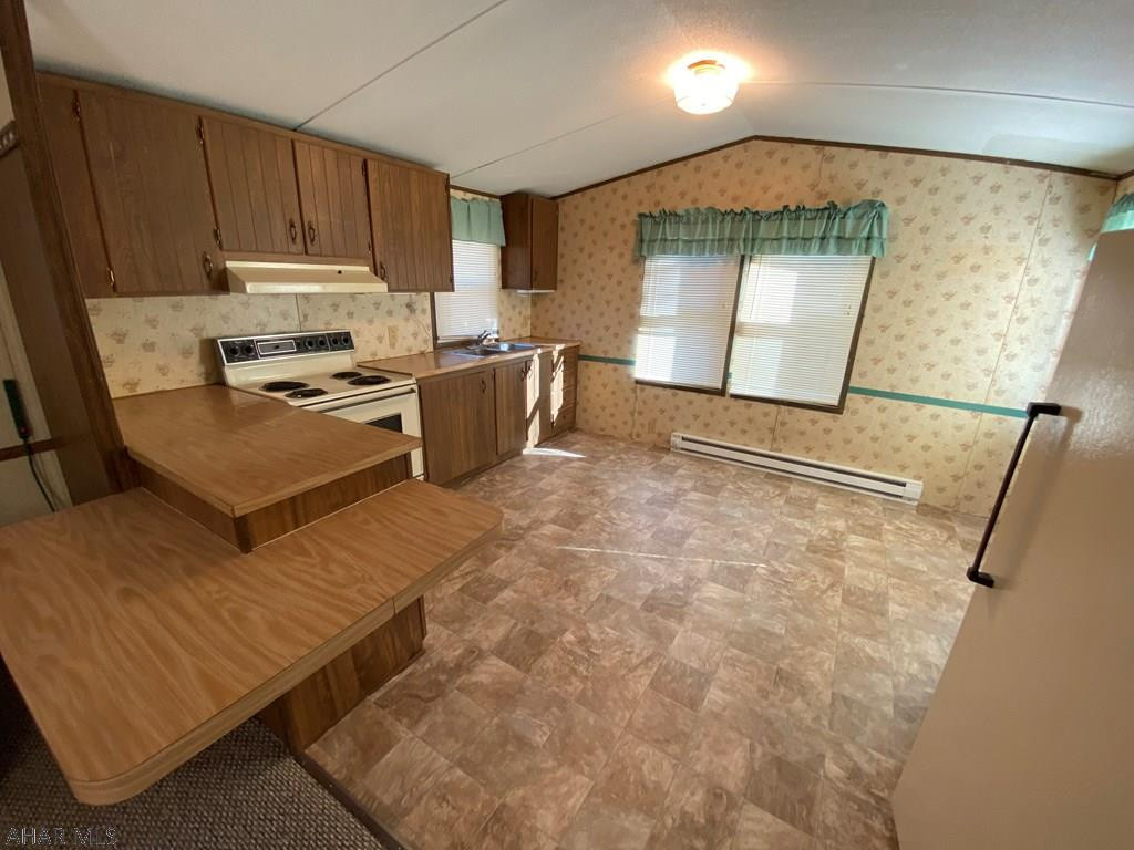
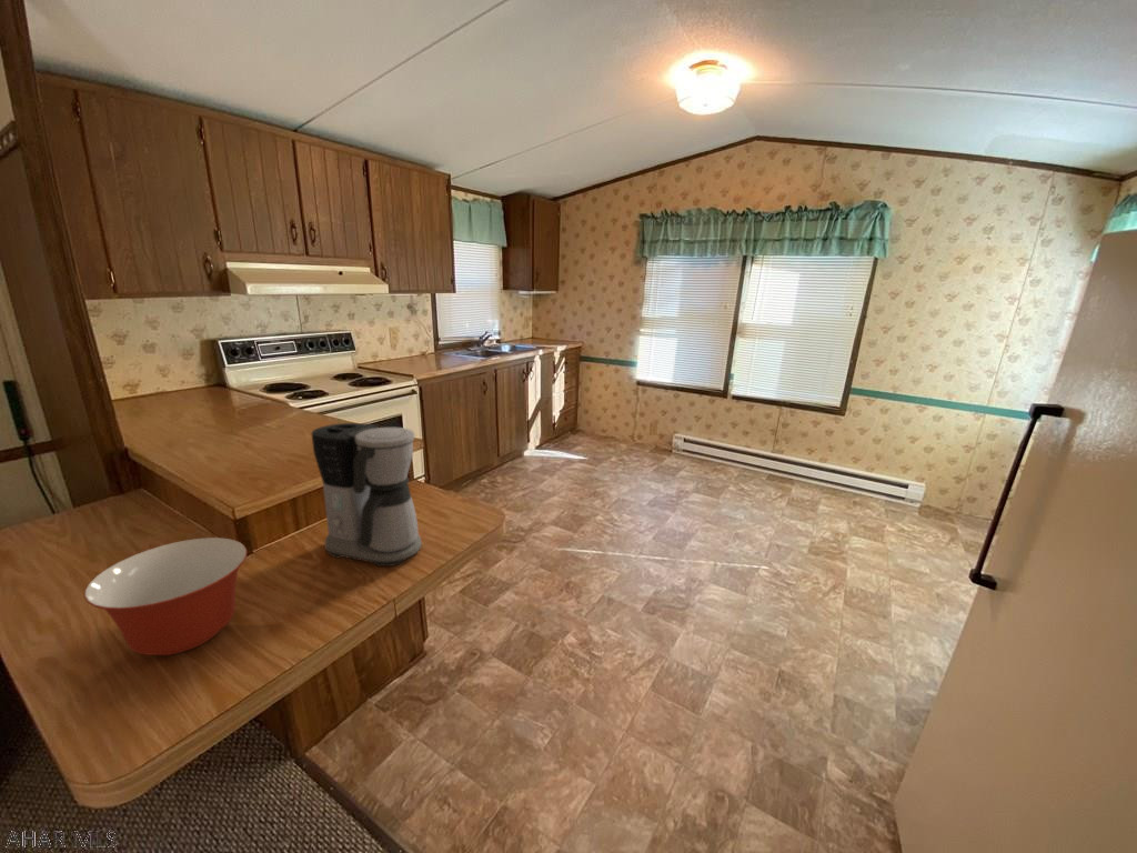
+ coffee maker (363, 494)
+ mixing bowl (179, 601)
